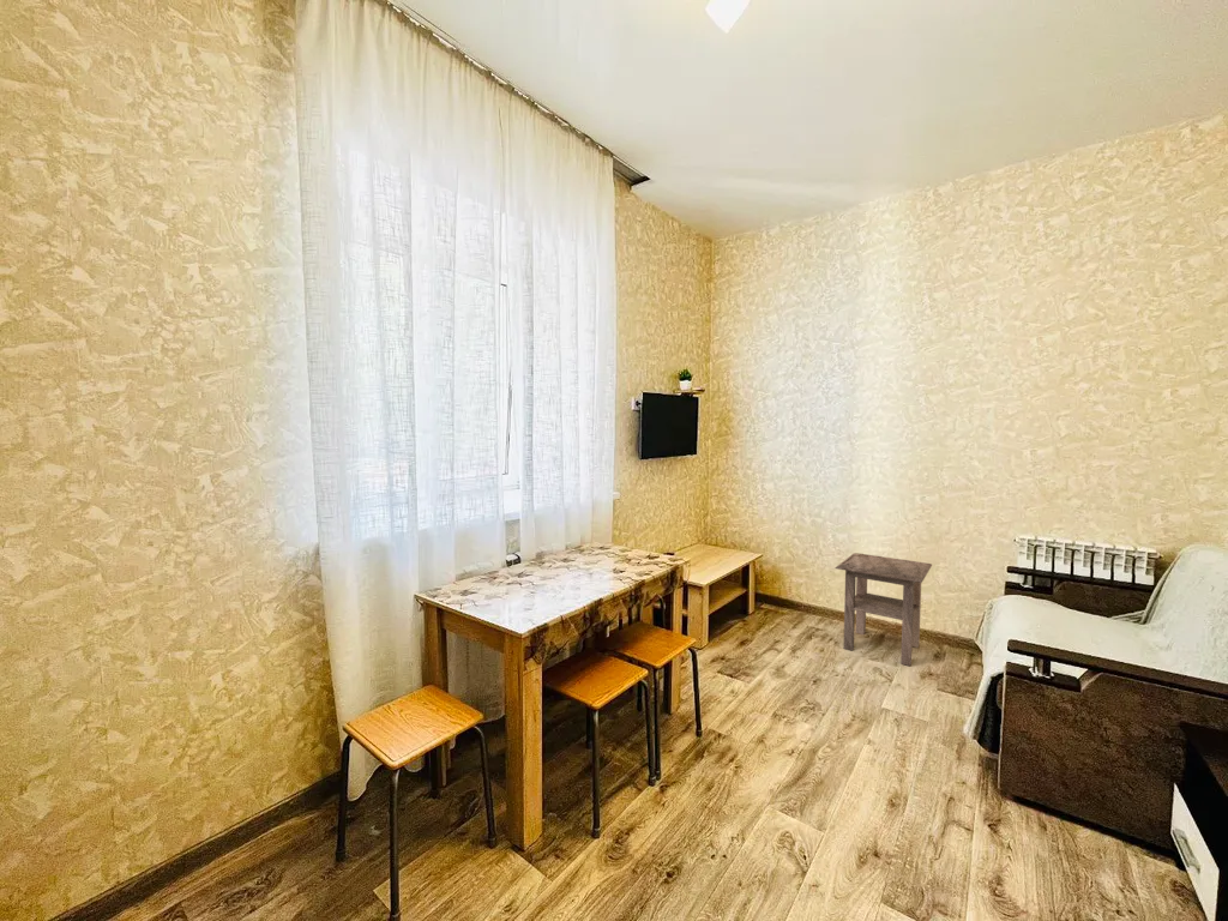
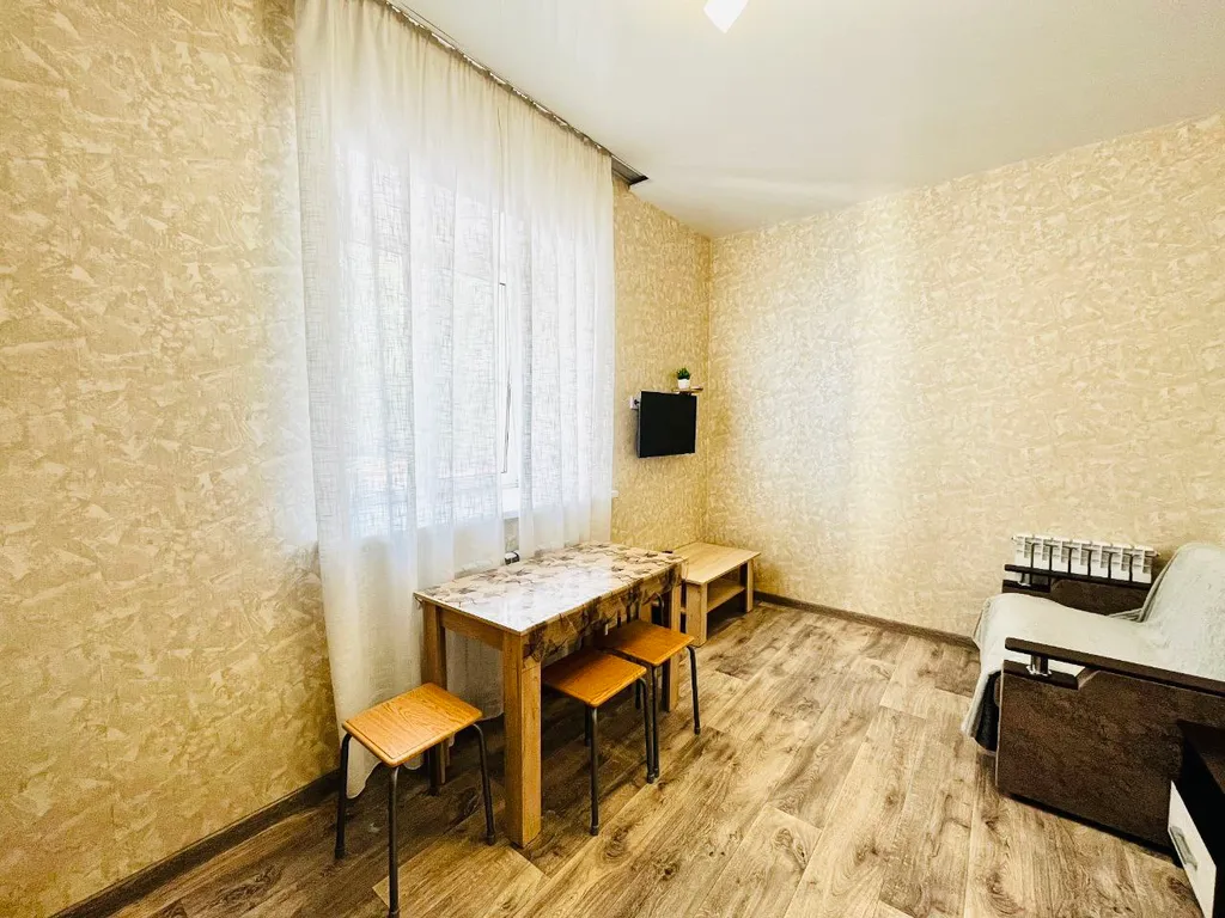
- side table (883, 604)
